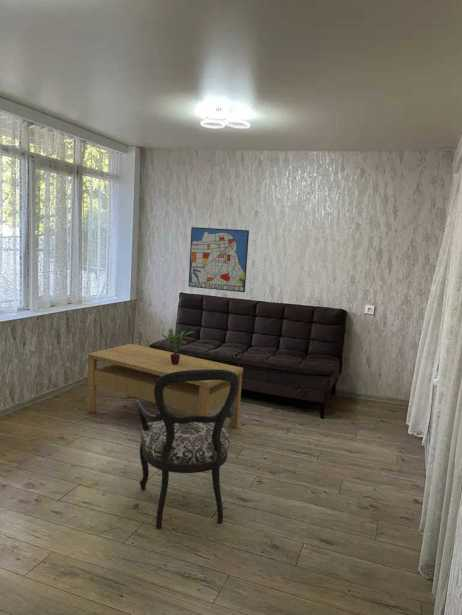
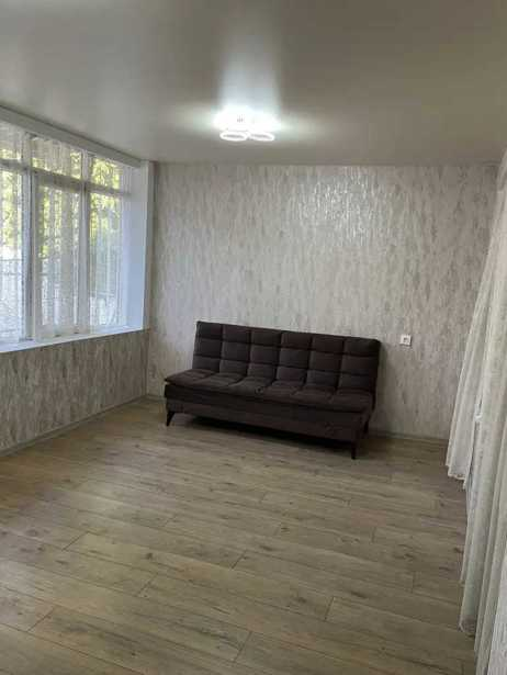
- potted plant (178, 347)
- coffee table (163, 390)
- armchair (188, 433)
- wall art (217, 259)
